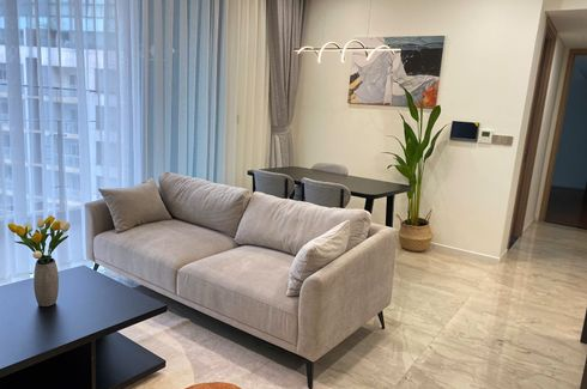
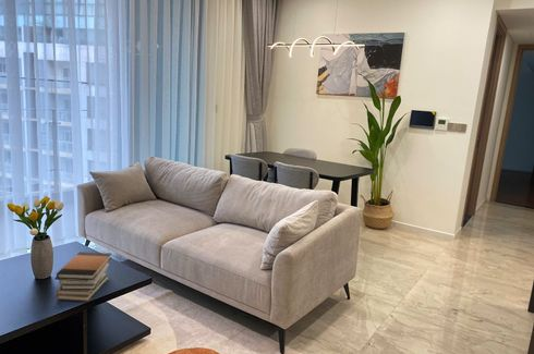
+ book stack (85, 274)
